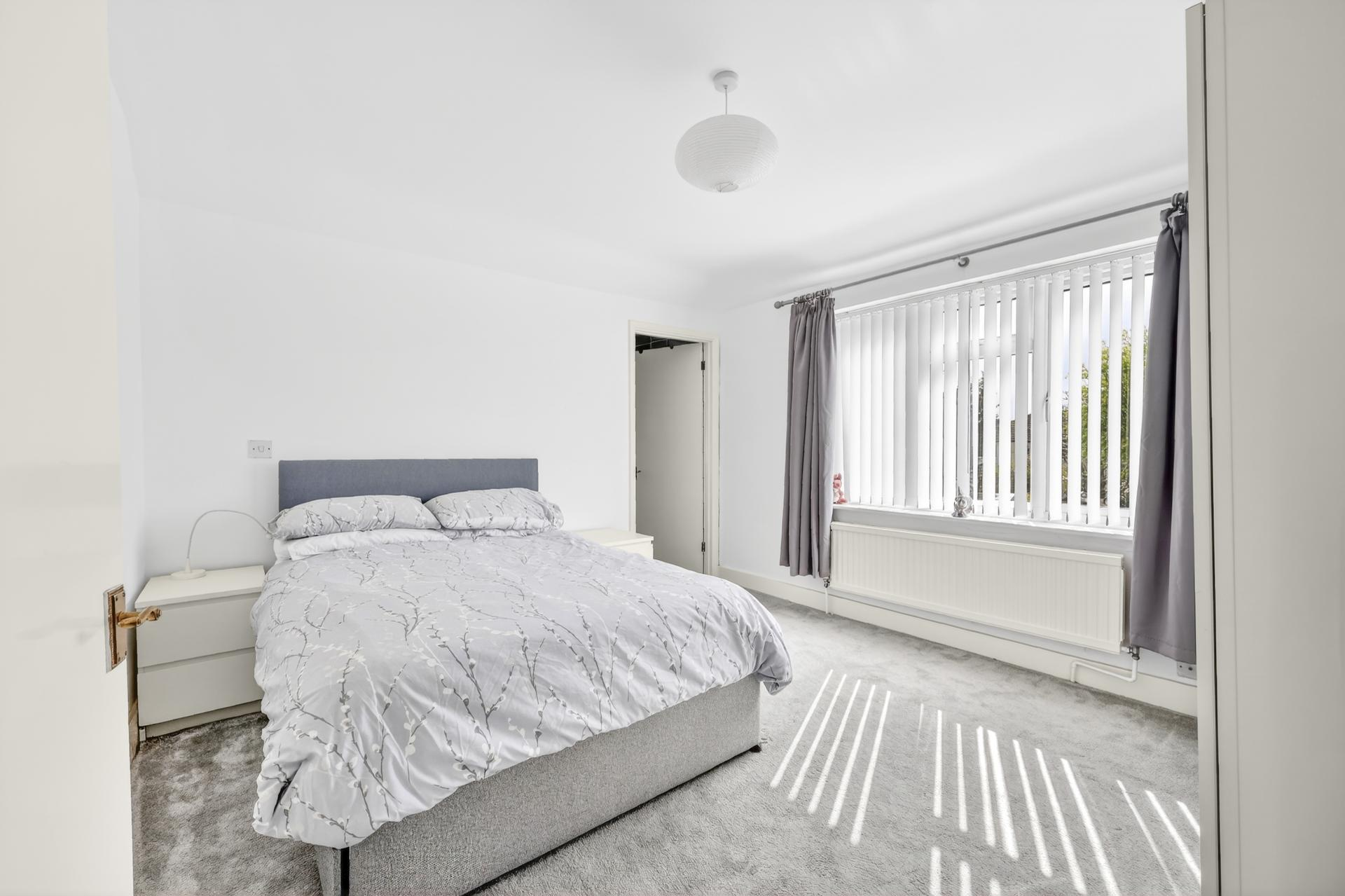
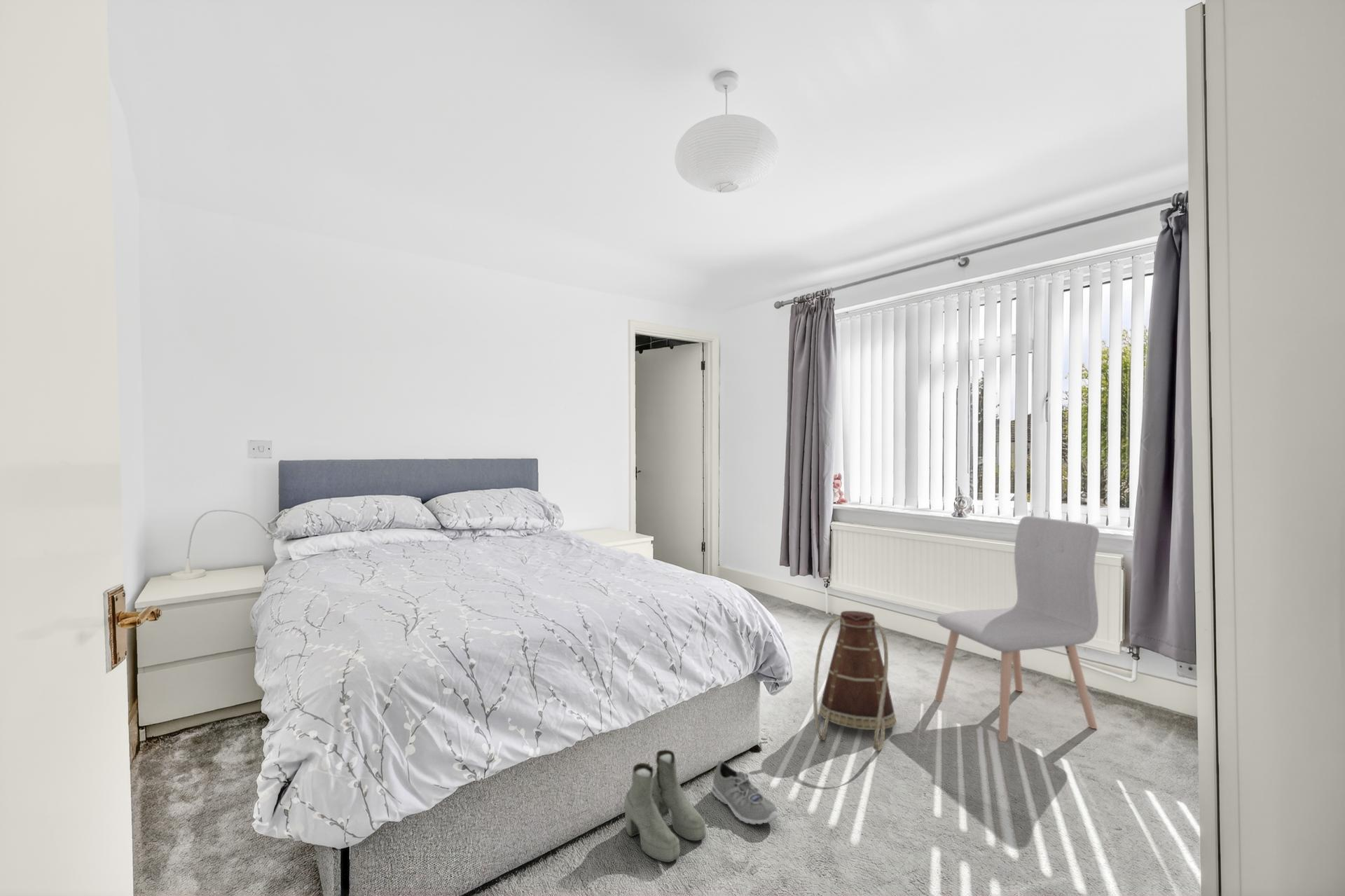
+ boots (664, 799)
+ basket (853, 675)
+ chair (1014, 616)
+ sneaker (741, 792)
